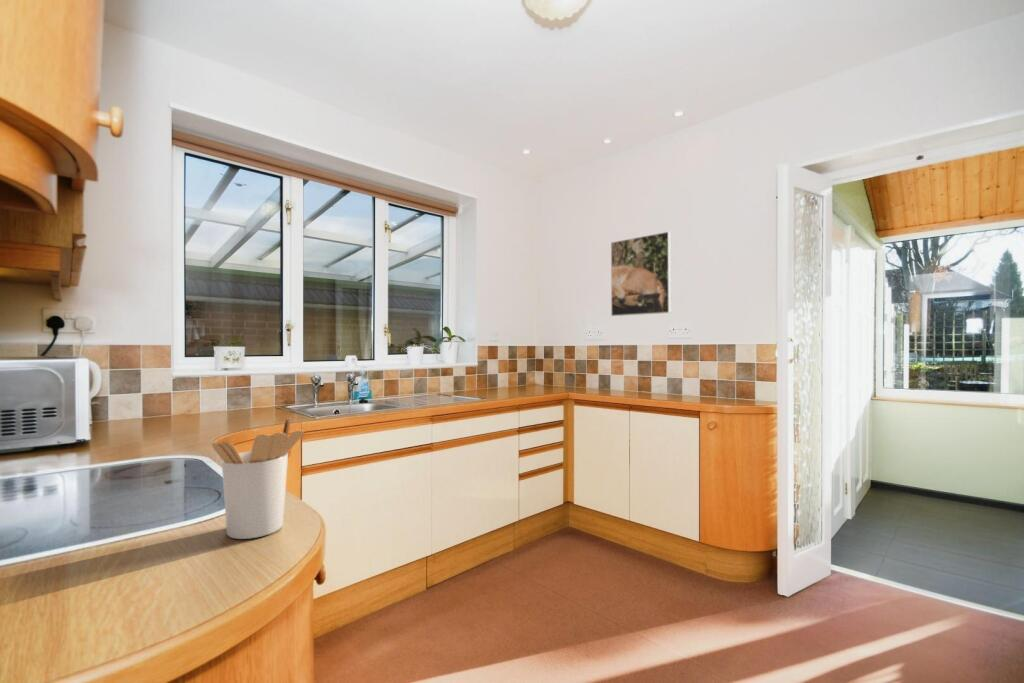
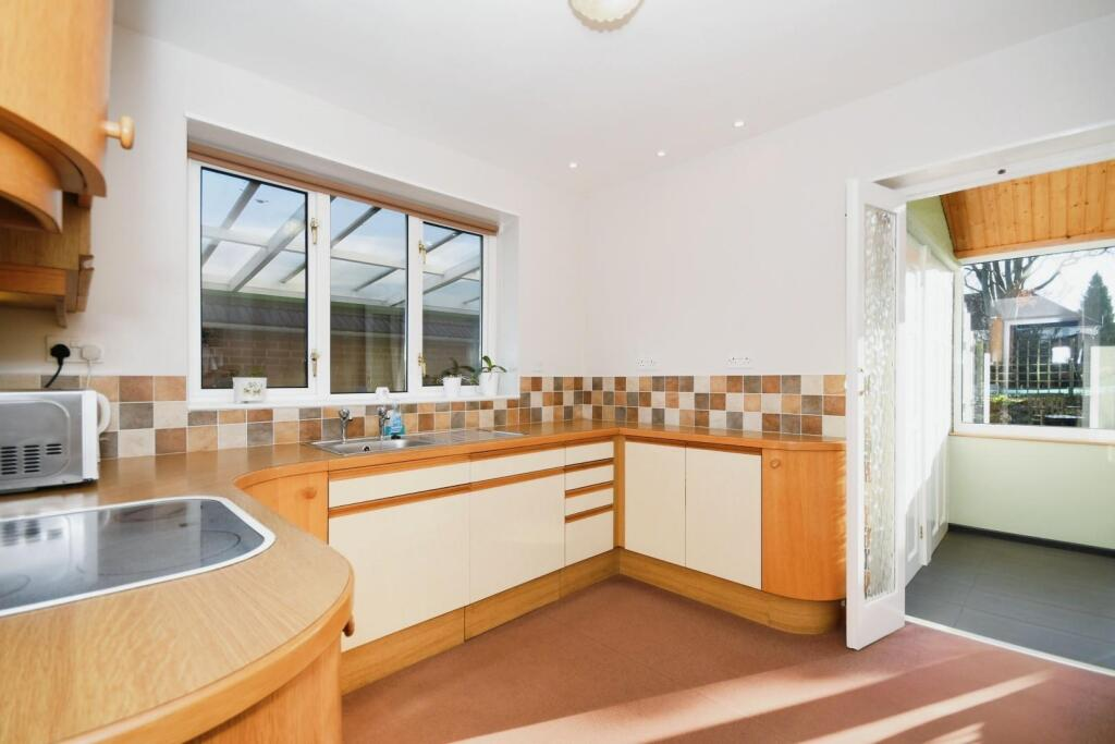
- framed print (639, 276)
- utensil holder (263, 477)
